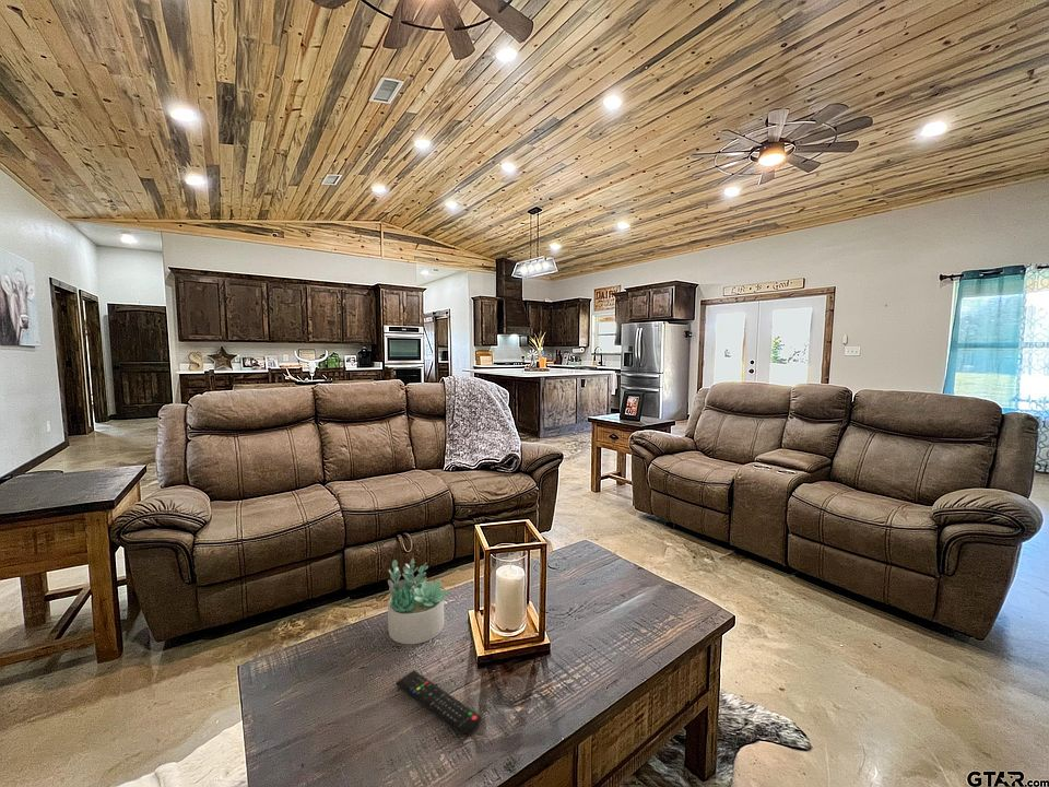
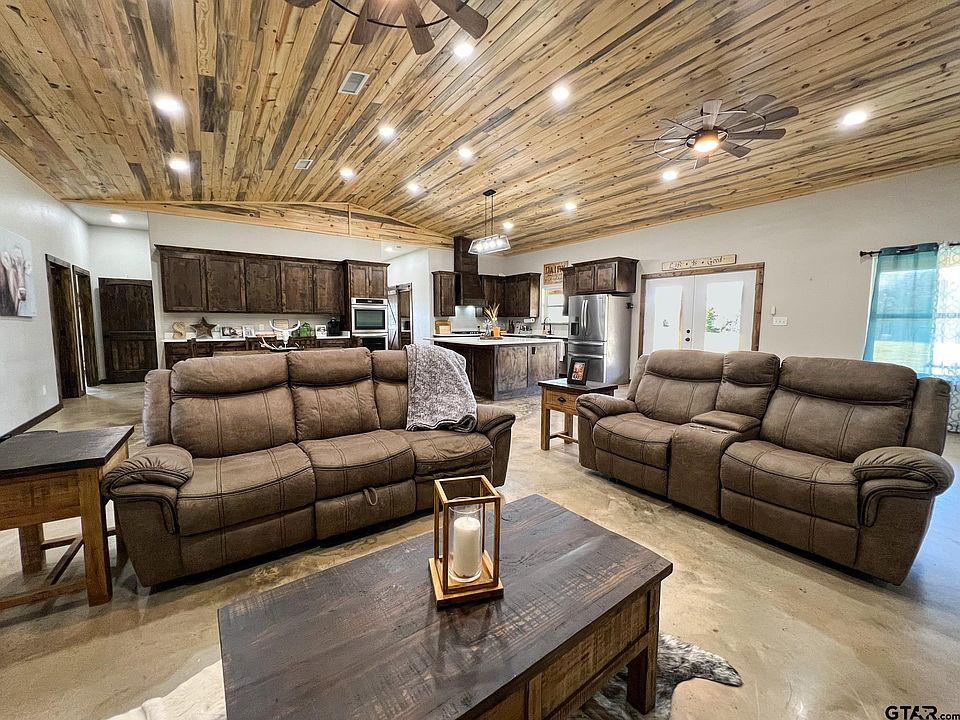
- succulent plant (416, 595)
- remote control (437, 702)
